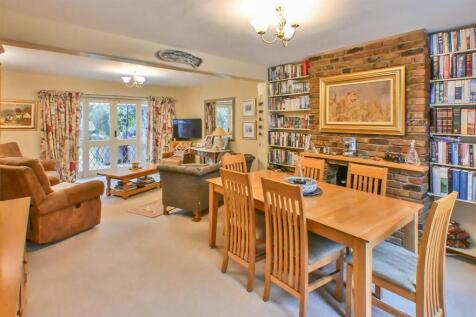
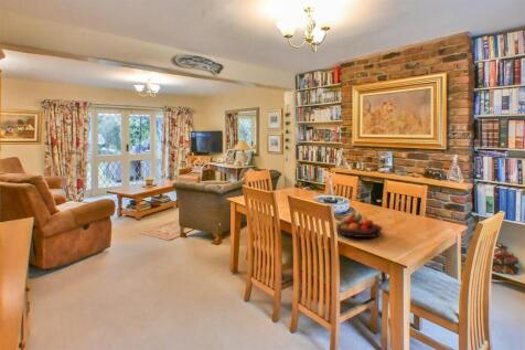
+ fruit bowl (356, 223)
